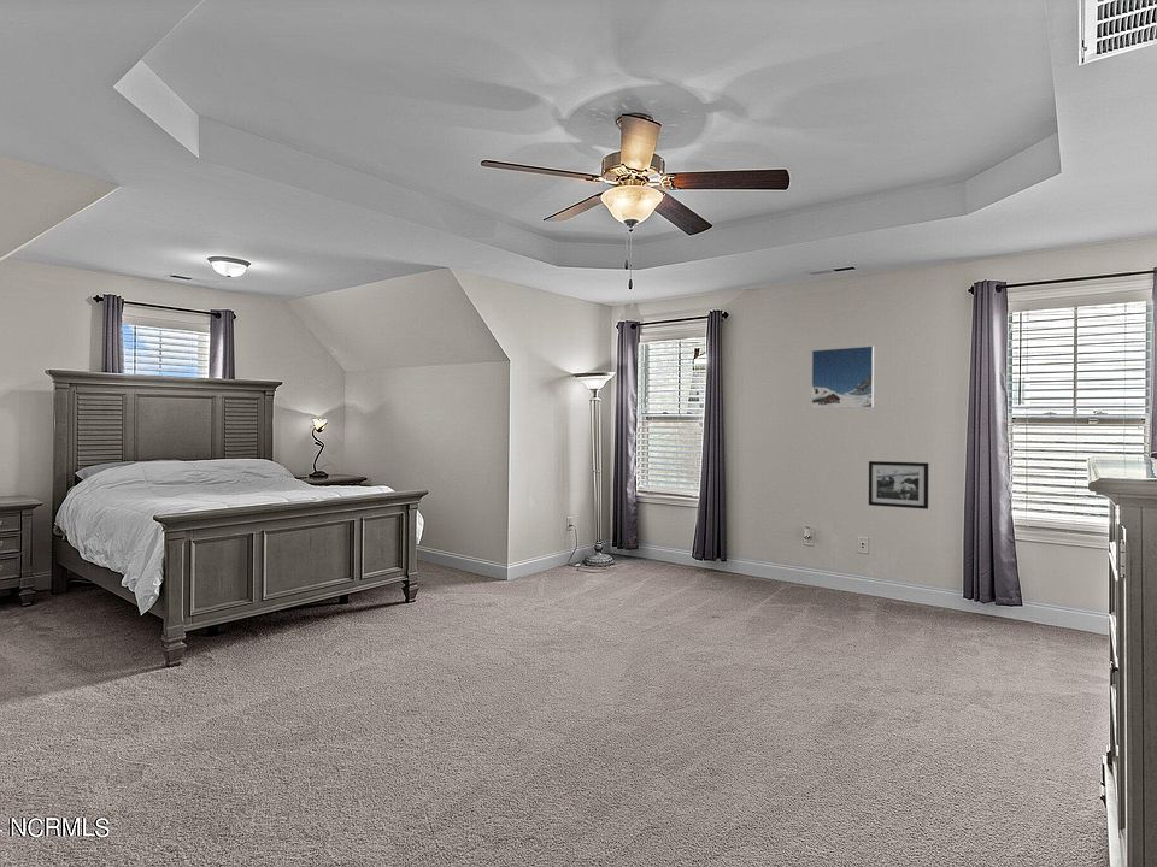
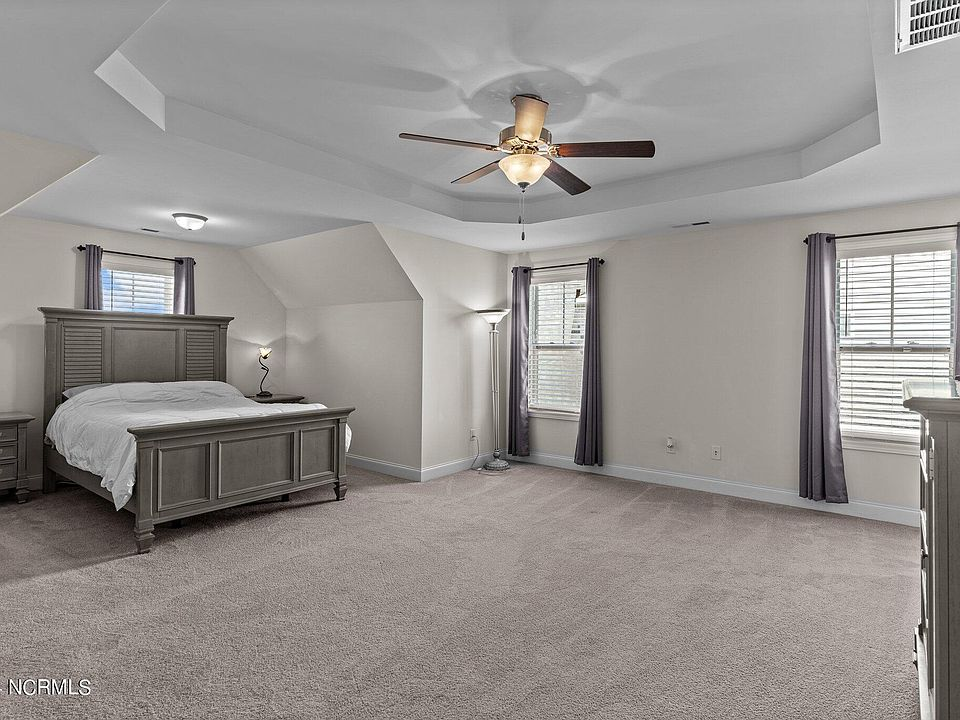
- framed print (841, 378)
- picture frame (897, 484)
